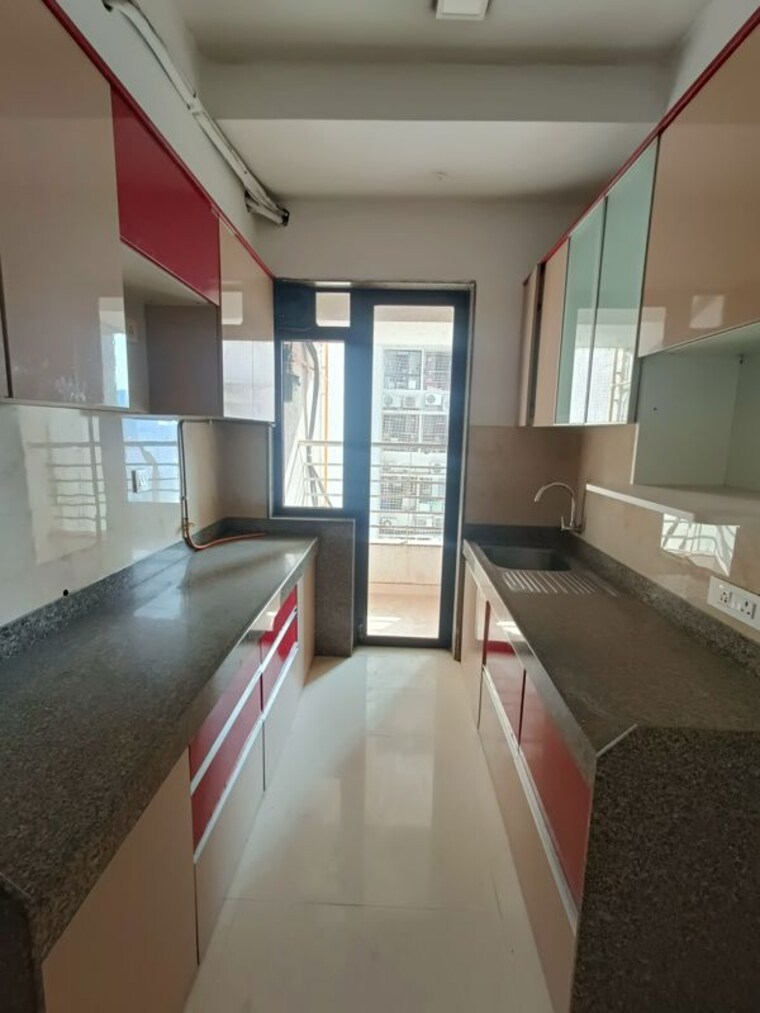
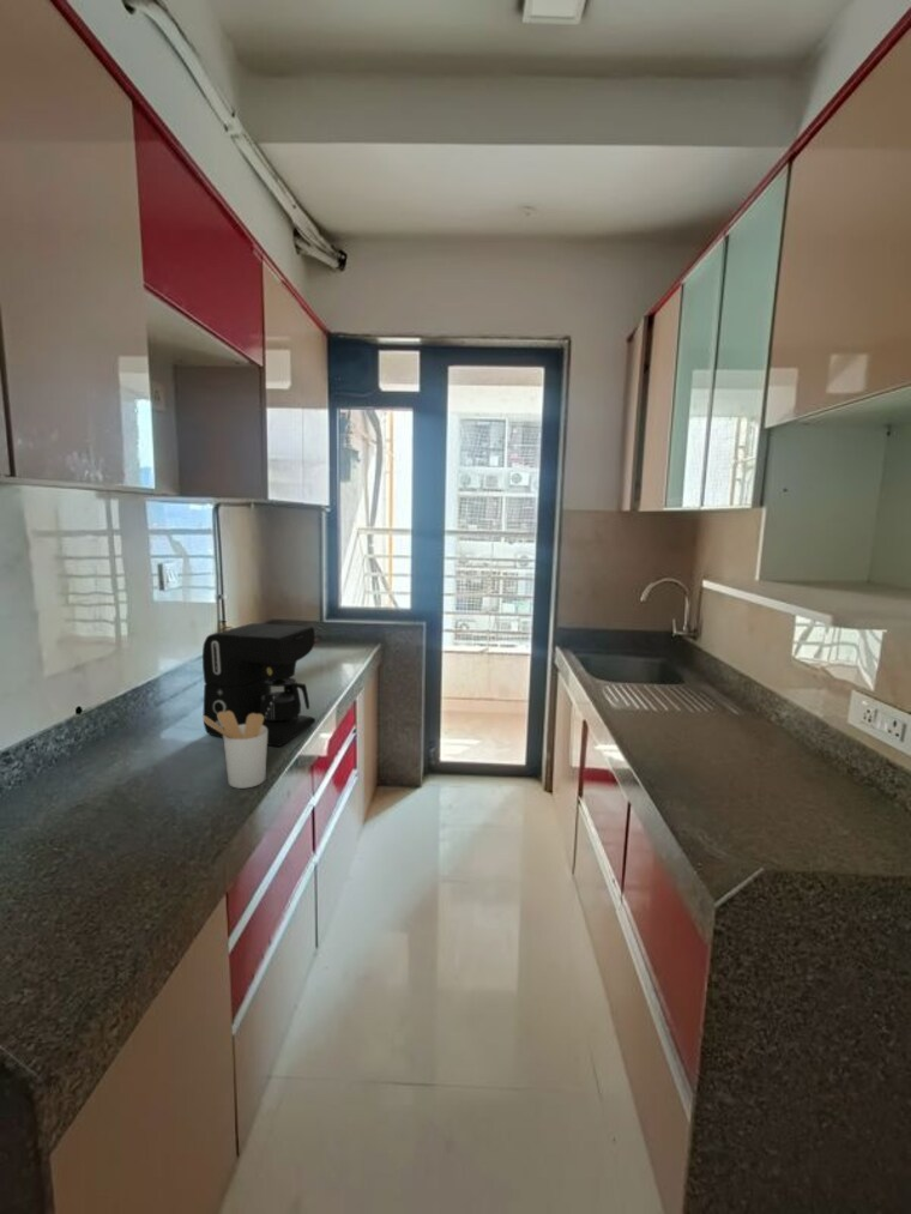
+ coffee maker (264, 681)
+ utensil holder (235, 747)
